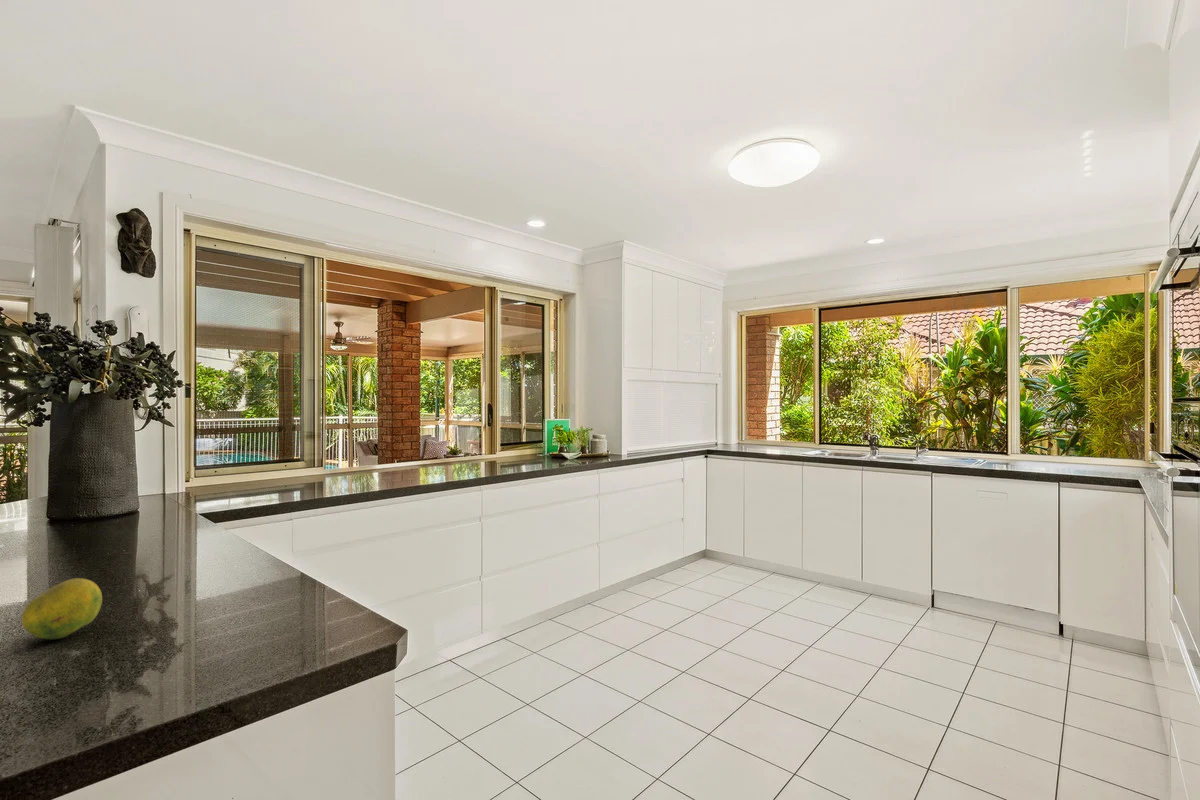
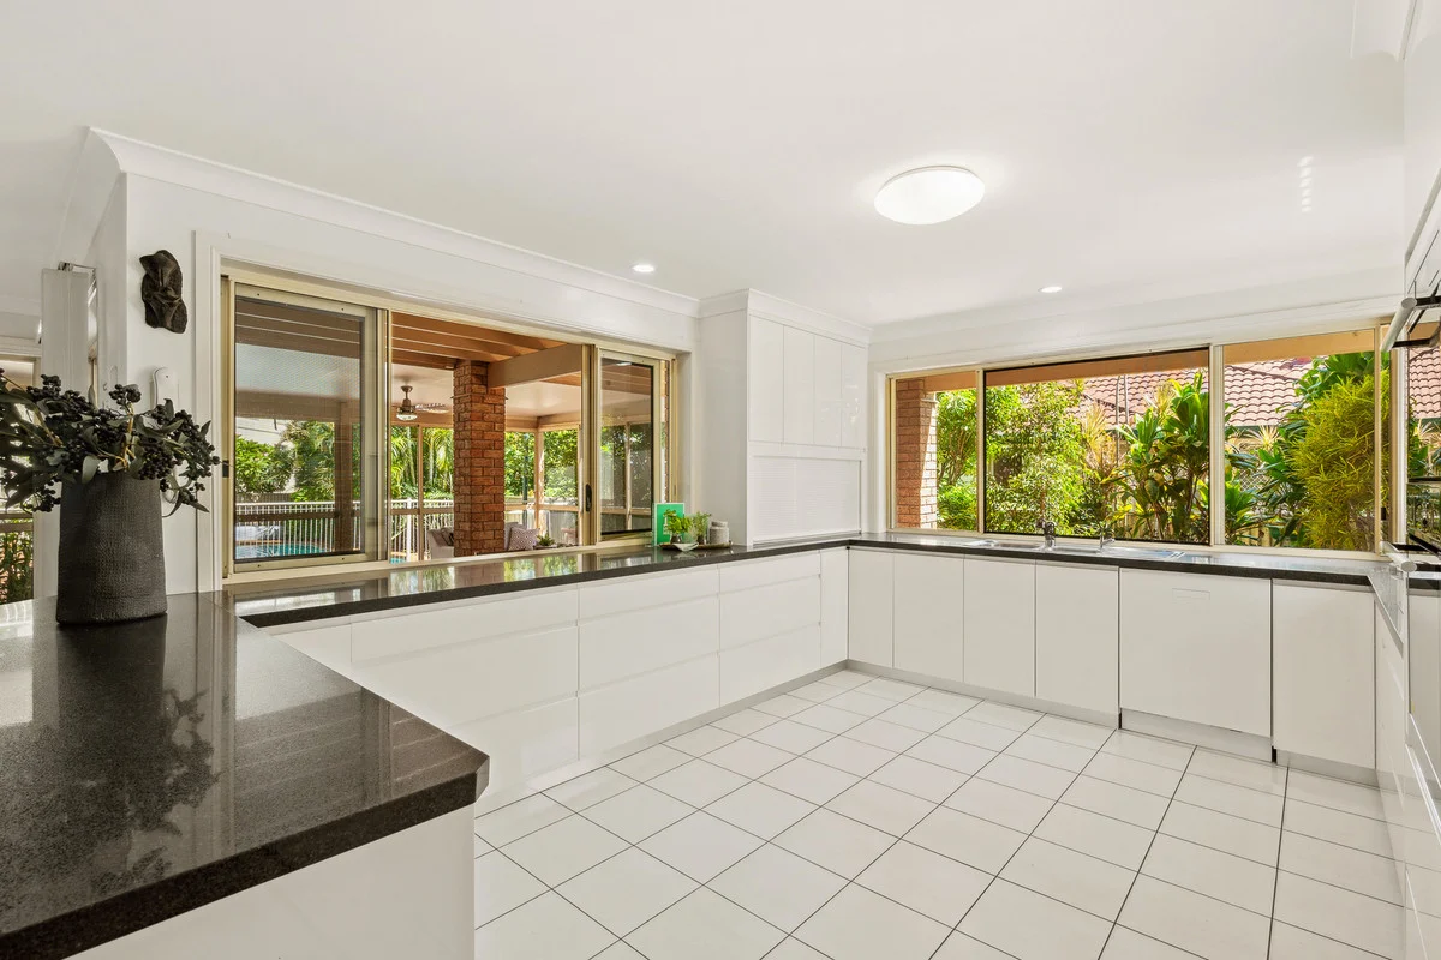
- fruit (63, 608)
